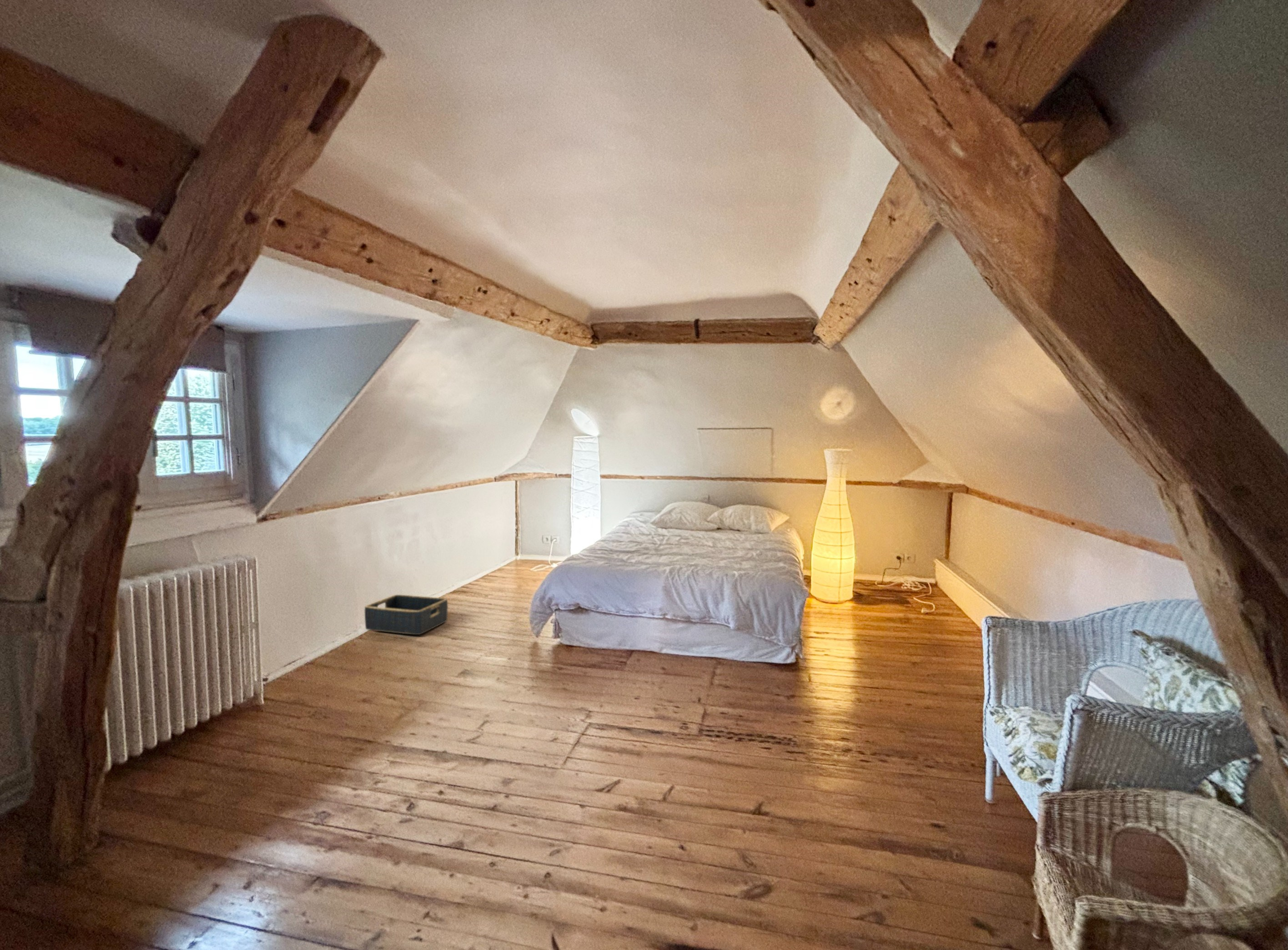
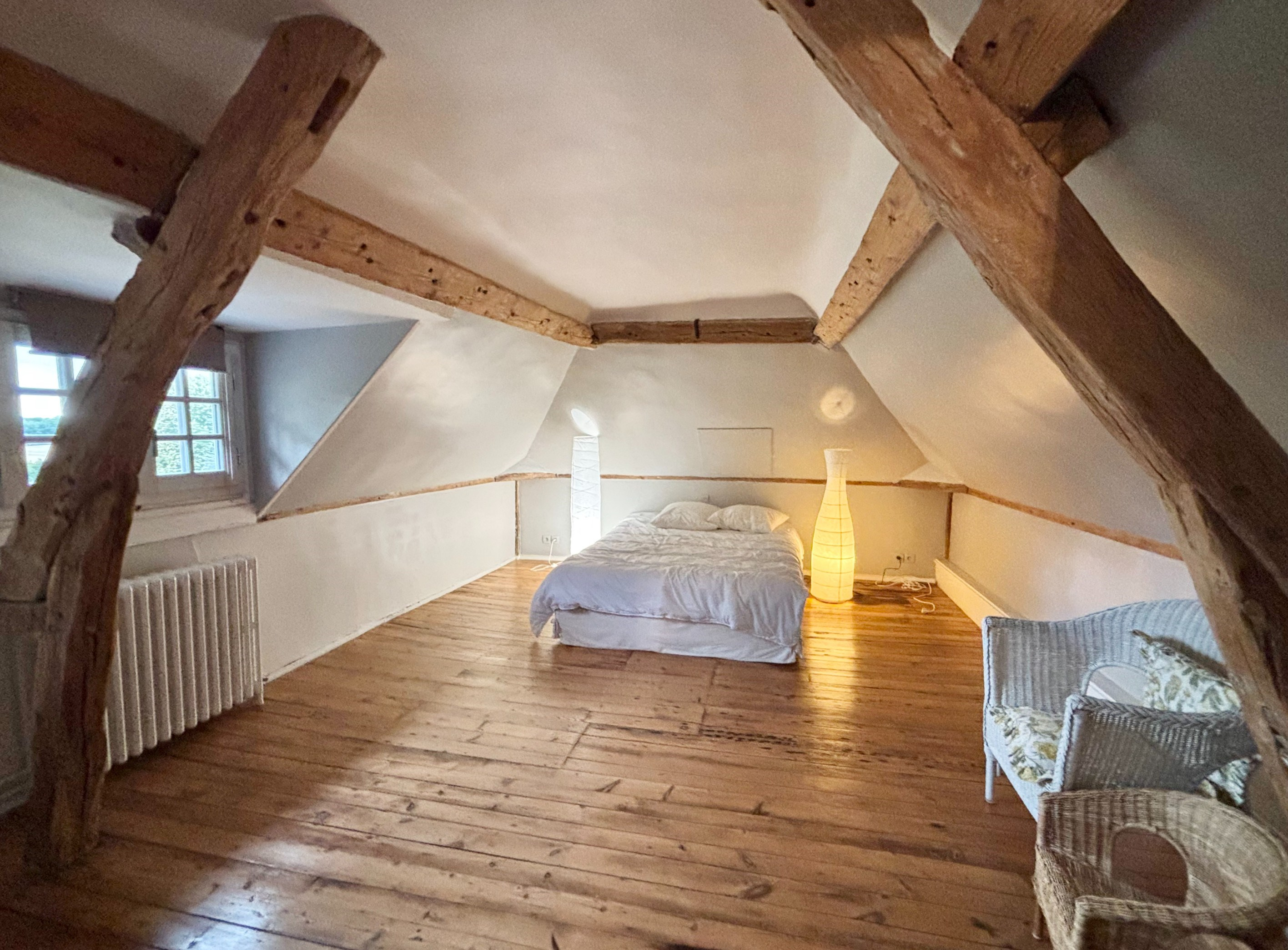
- basket (407, 614)
